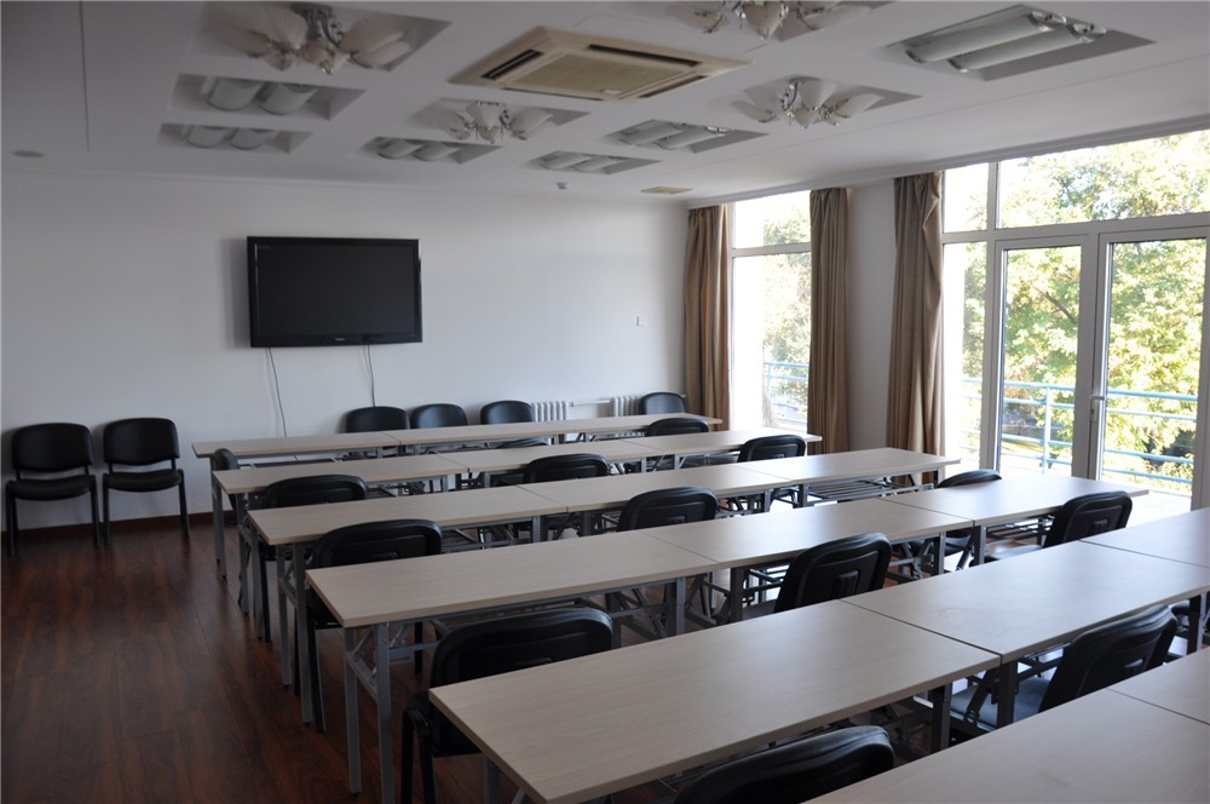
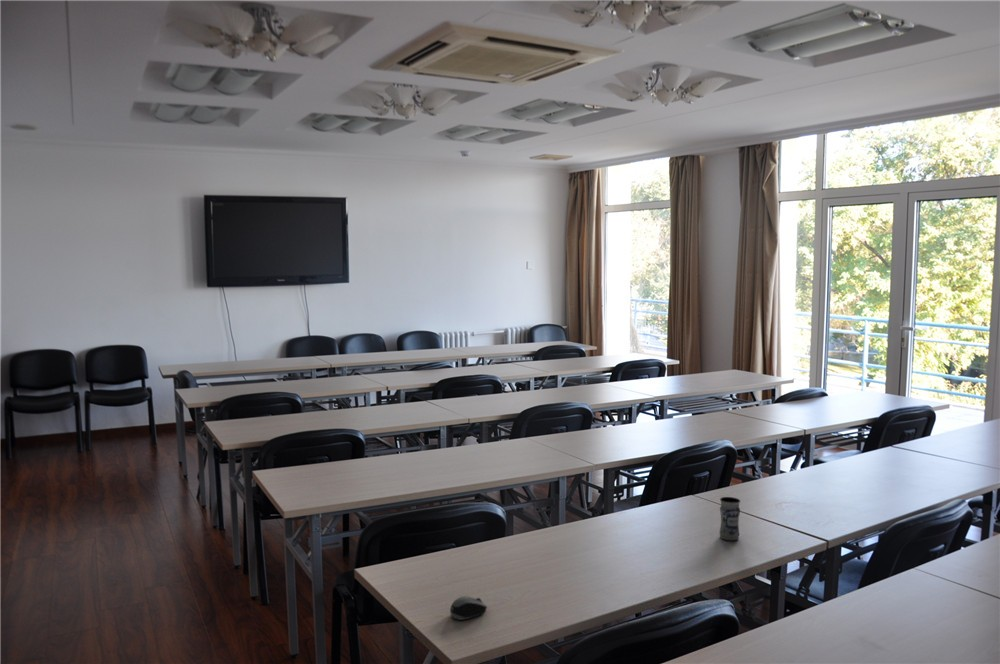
+ computer mouse (468, 605)
+ jar (729, 518)
